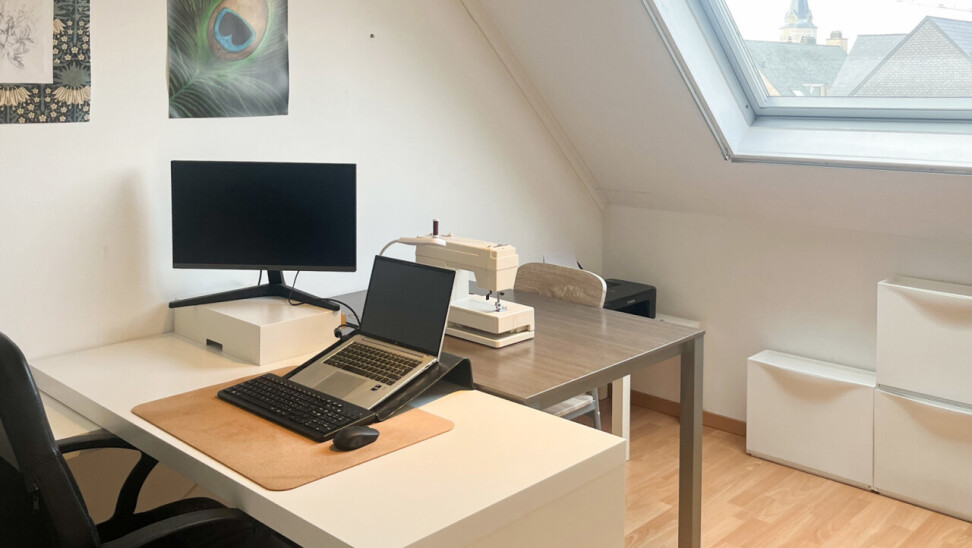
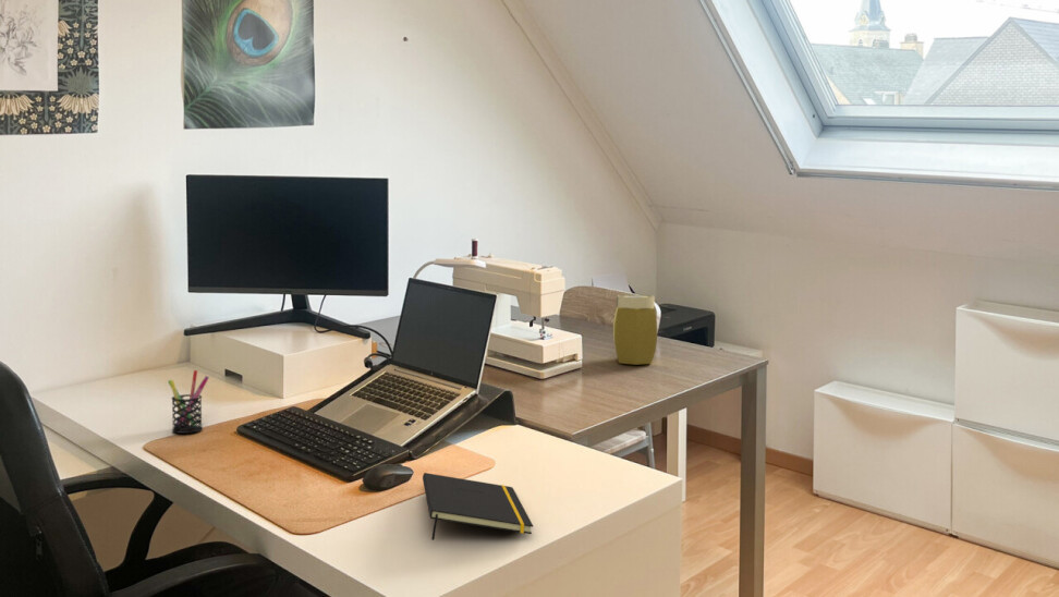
+ notepad (474, 501)
+ jar (634, 329)
+ pen holder (184, 401)
